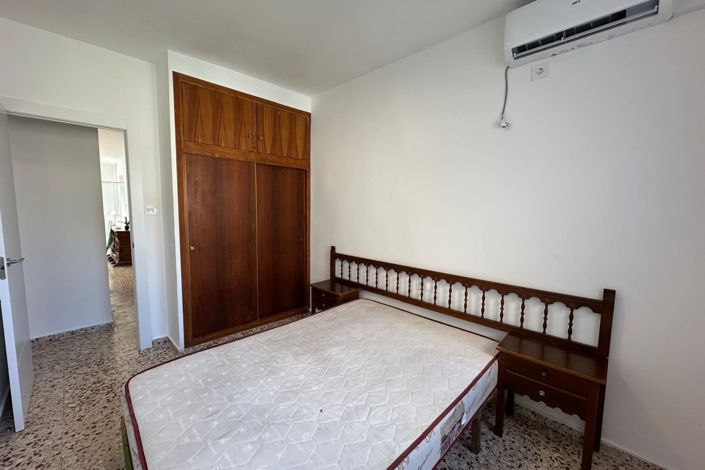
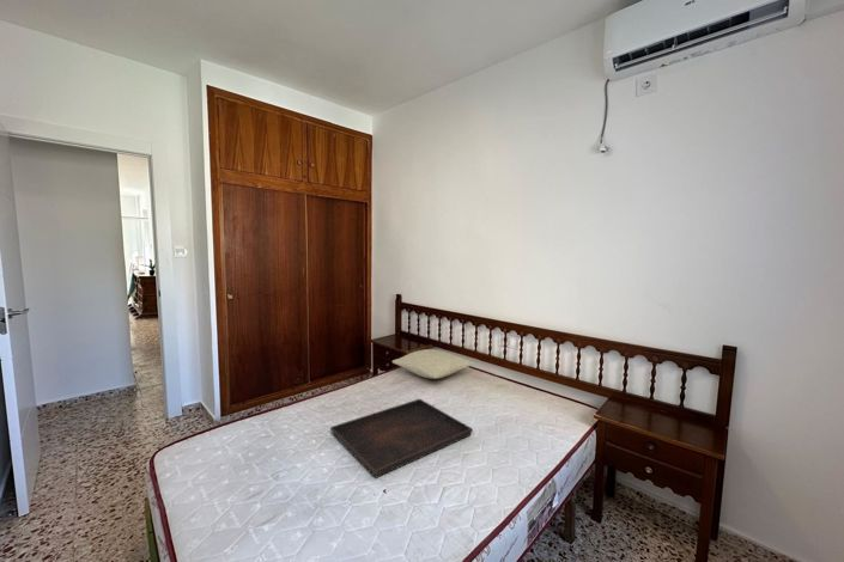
+ serving tray (401, 430)
+ pillow (432, 362)
